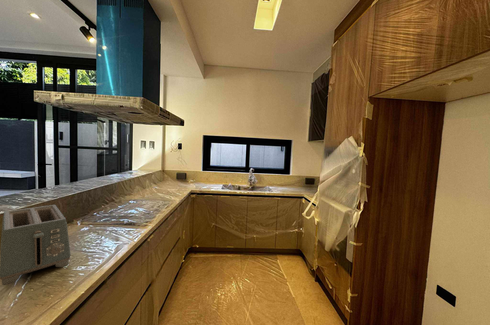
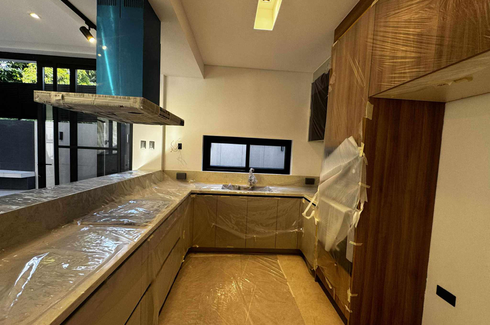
- toaster (35, 239)
